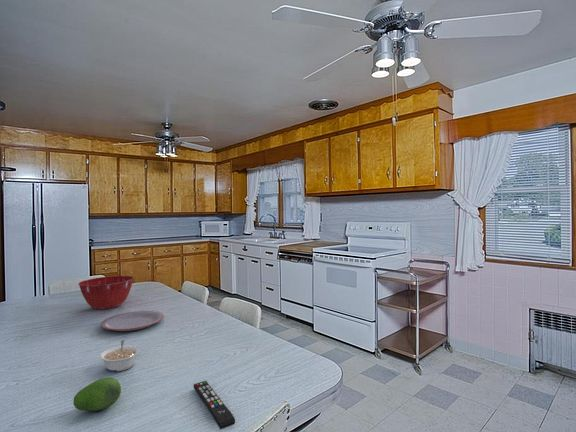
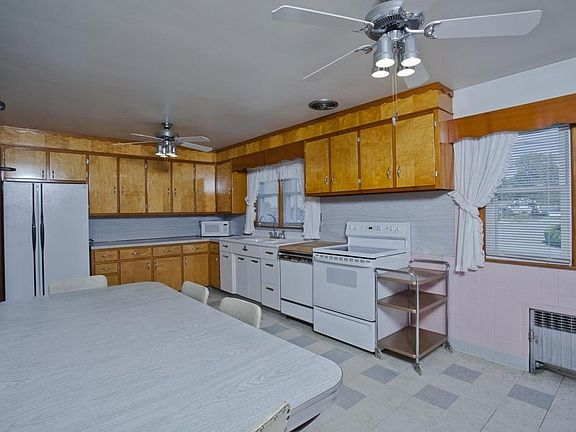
- plate (133, 321)
- remote control (212, 401)
- mixing bowl (107, 293)
- fruit (98, 394)
- legume (119, 357)
